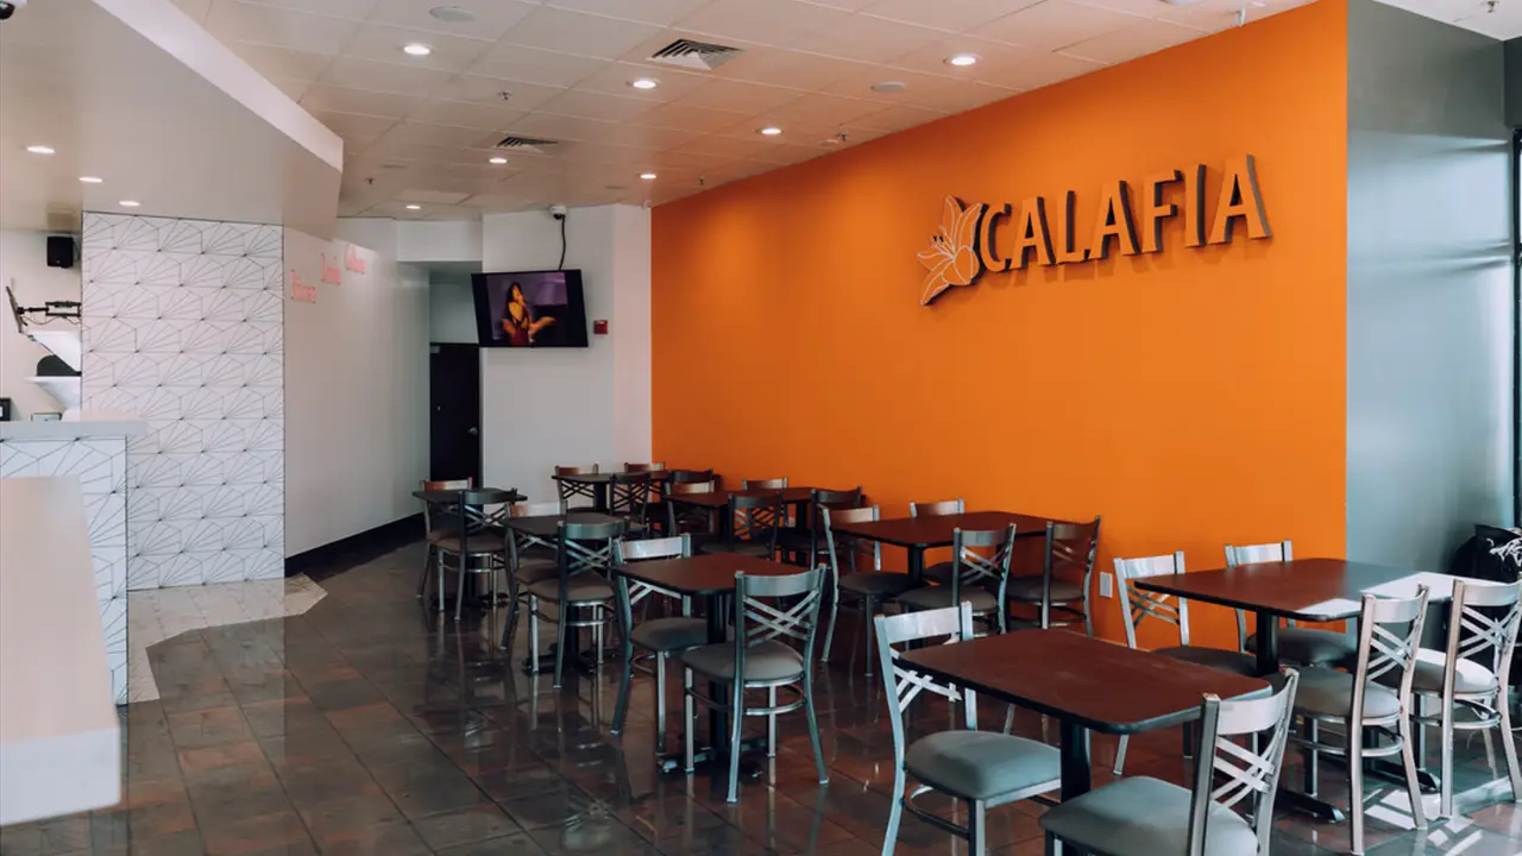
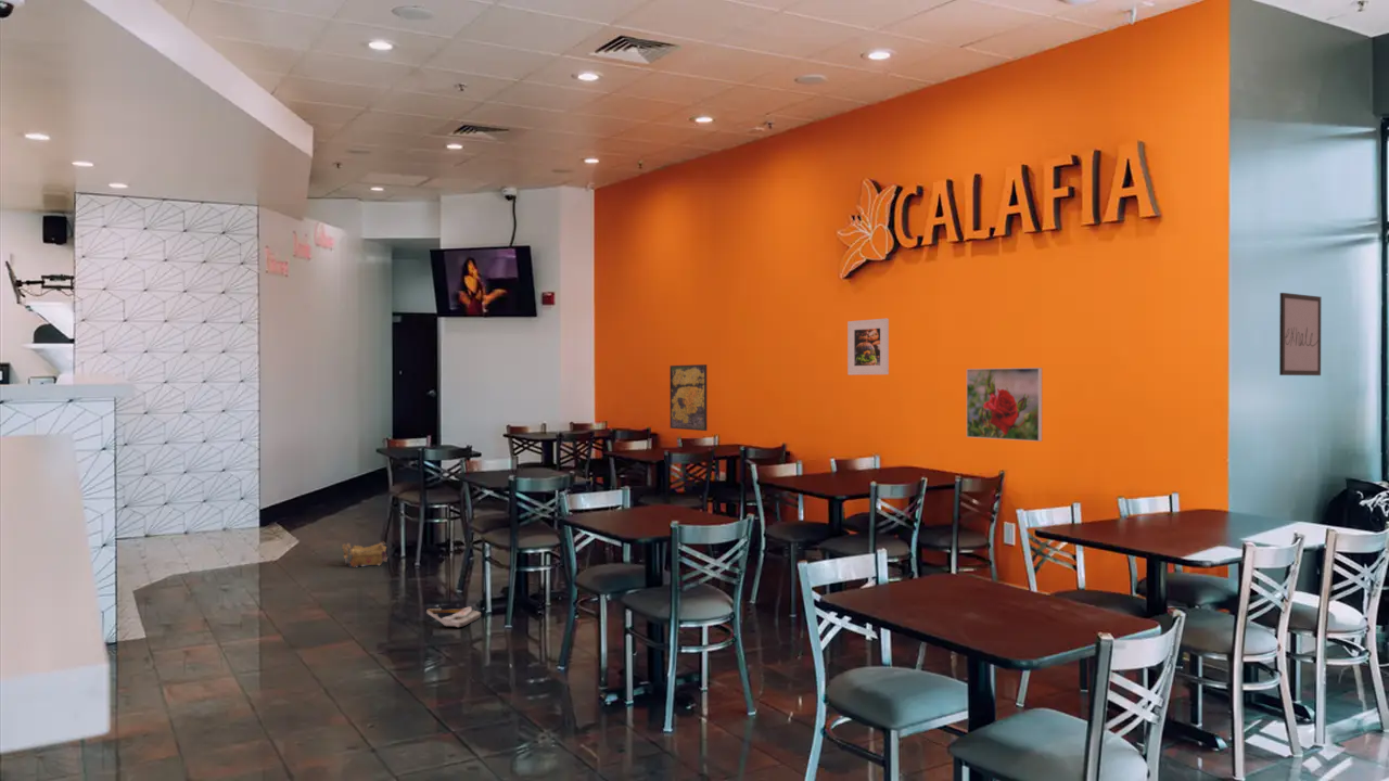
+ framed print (688, 397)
+ wall art (1300, 334)
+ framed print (1003, 404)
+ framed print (867, 347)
+ bag (449, 616)
+ cardboard box (369, 553)
